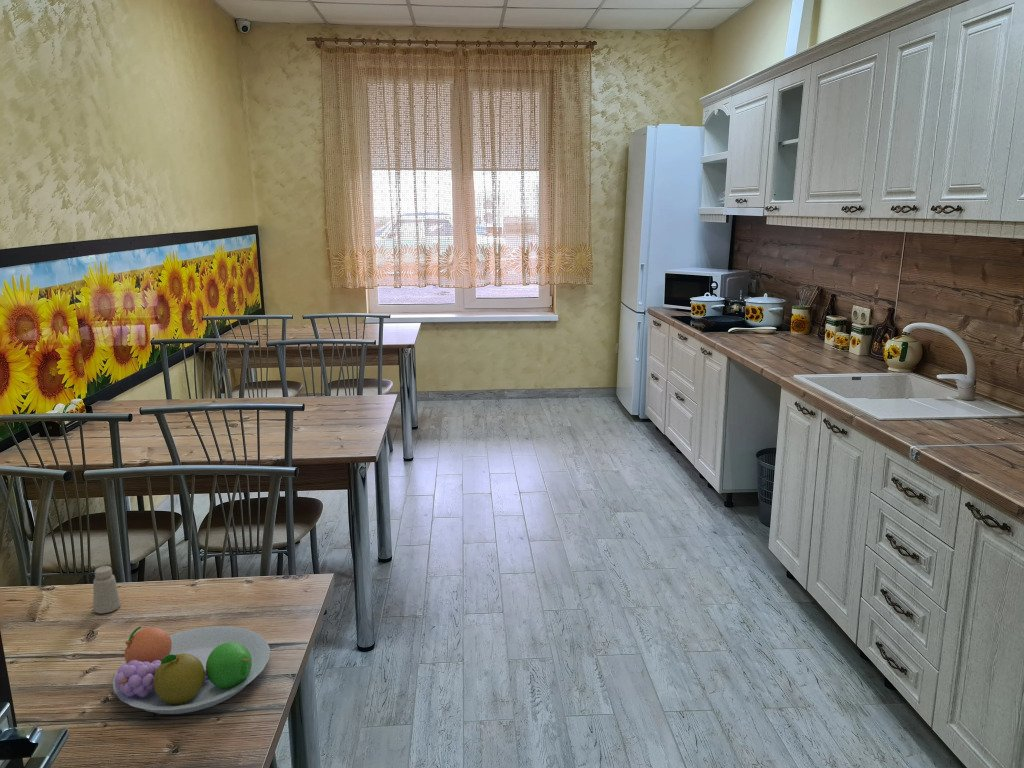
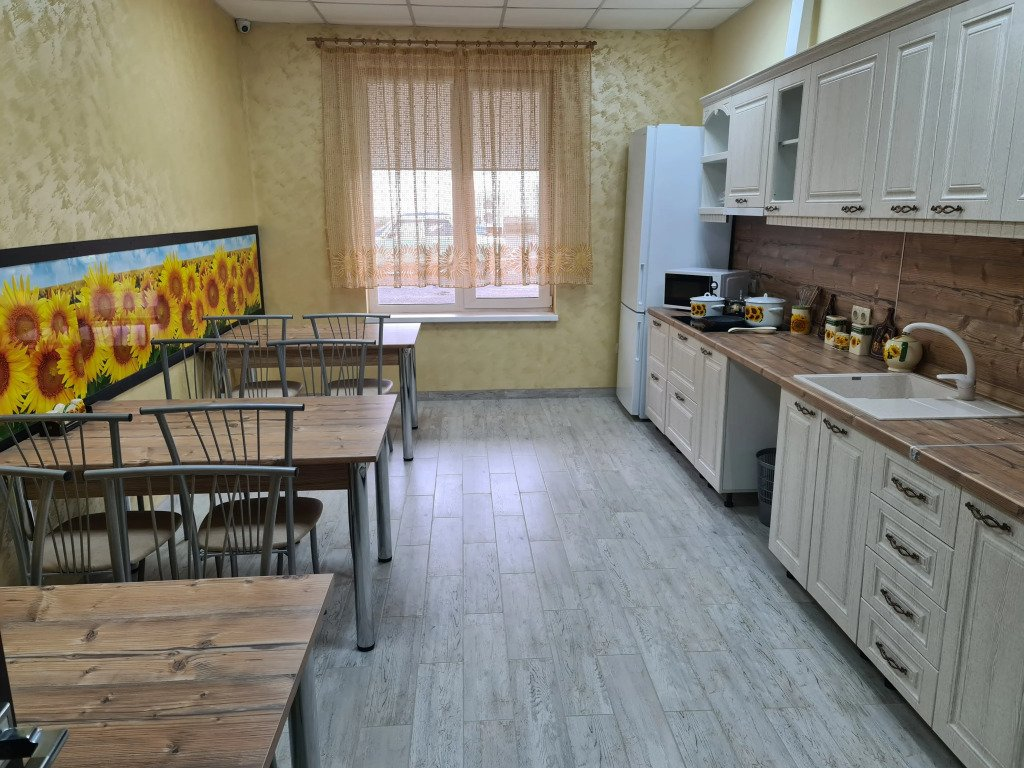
- fruit bowl (195, 654)
- saltshaker (105, 588)
